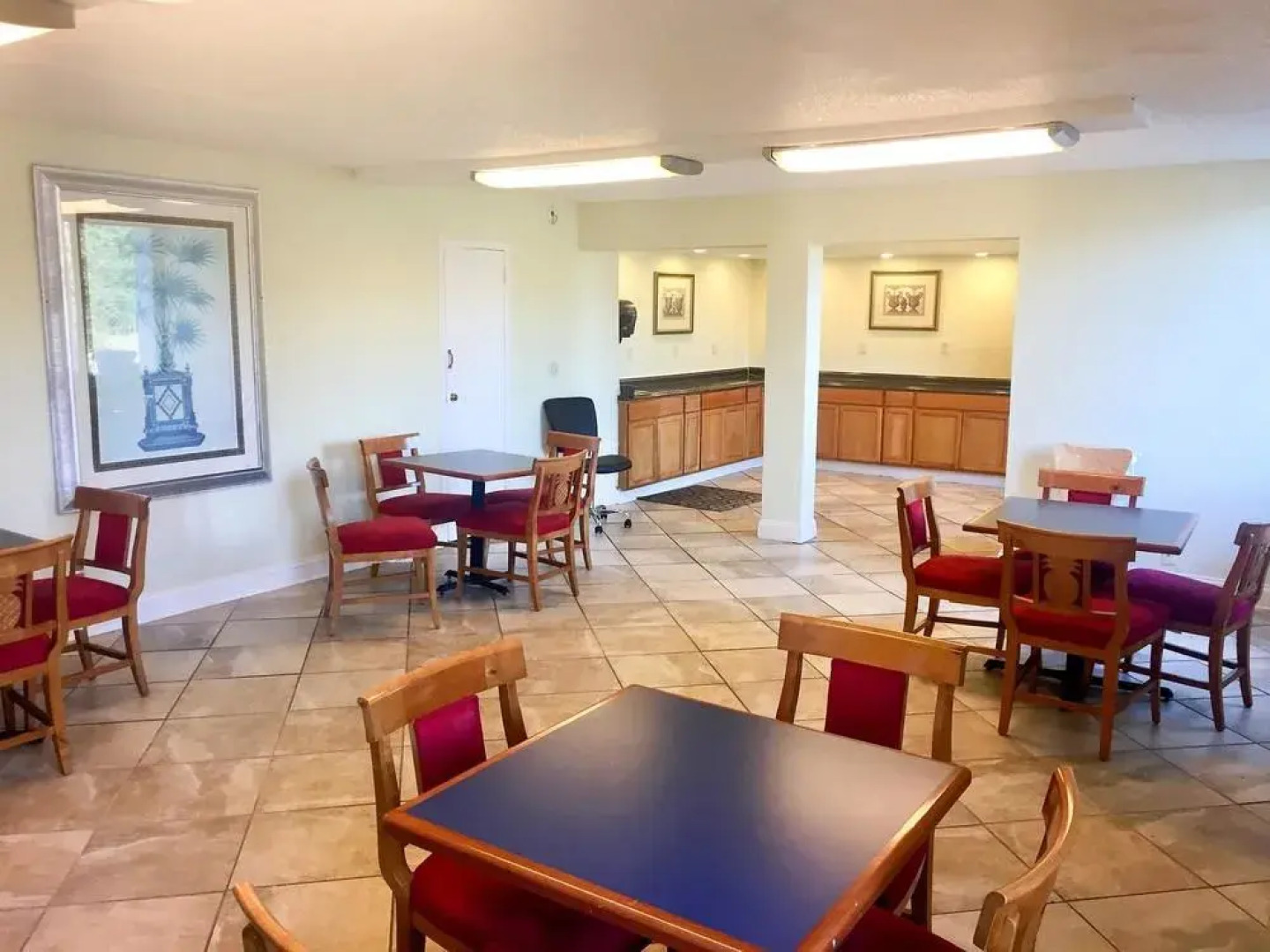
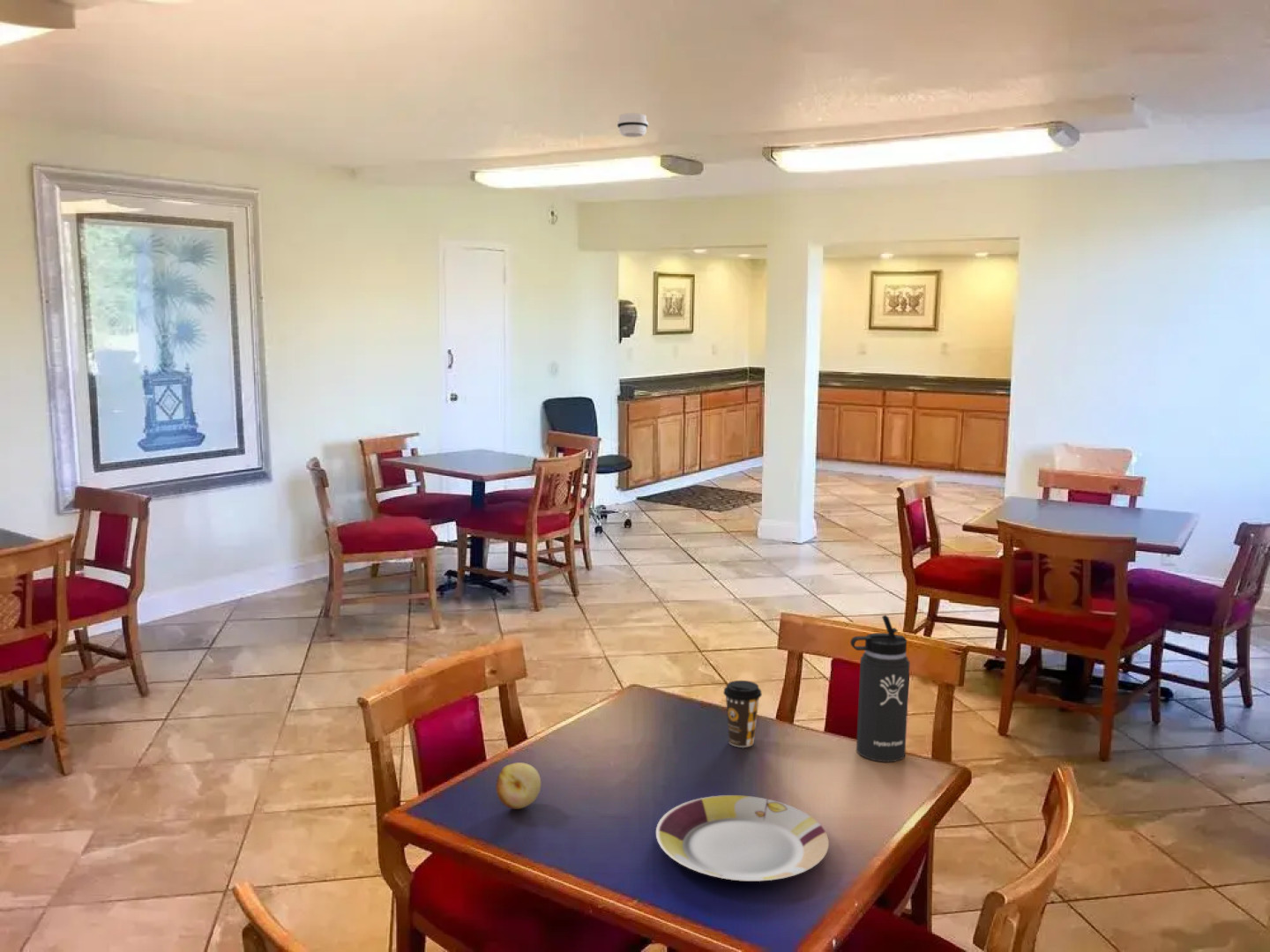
+ thermos bottle (878, 684)
+ smoke detector (632, 125)
+ plate (741, 840)
+ coffee cup (742, 713)
+ fruit (519, 785)
